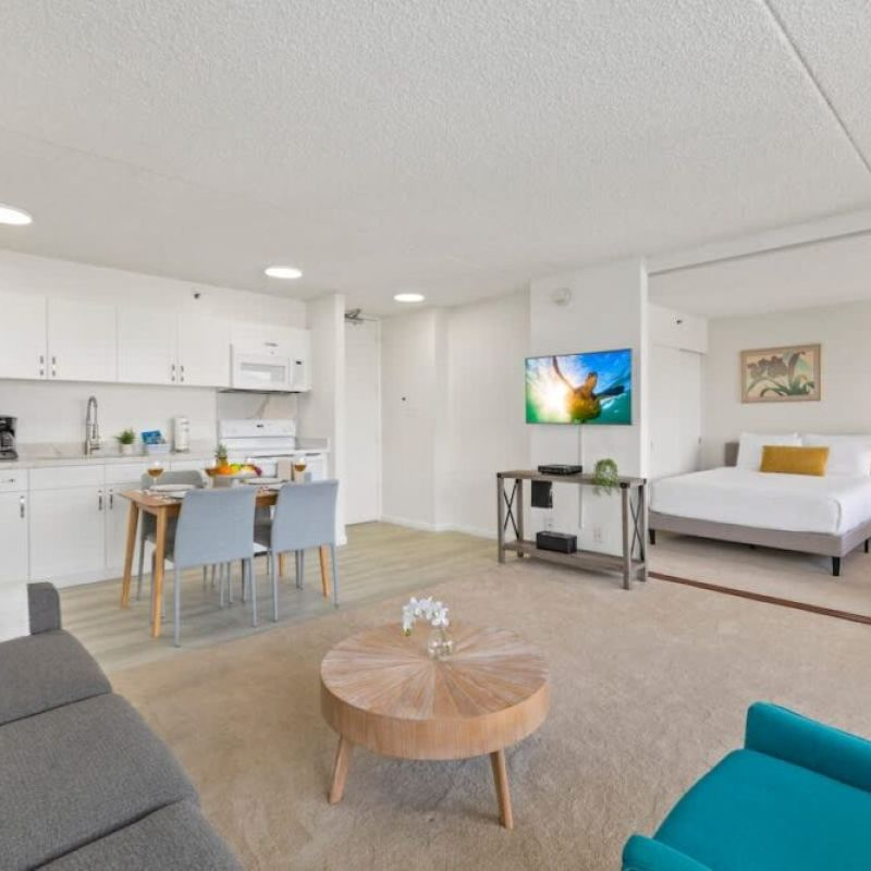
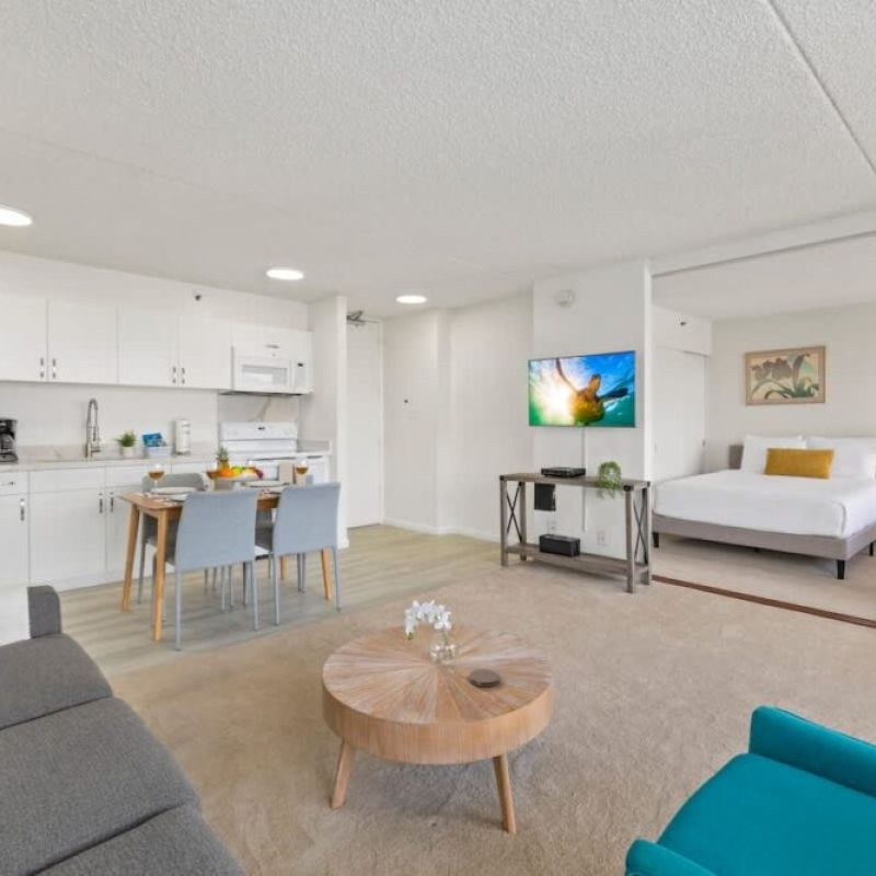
+ coaster (484, 678)
